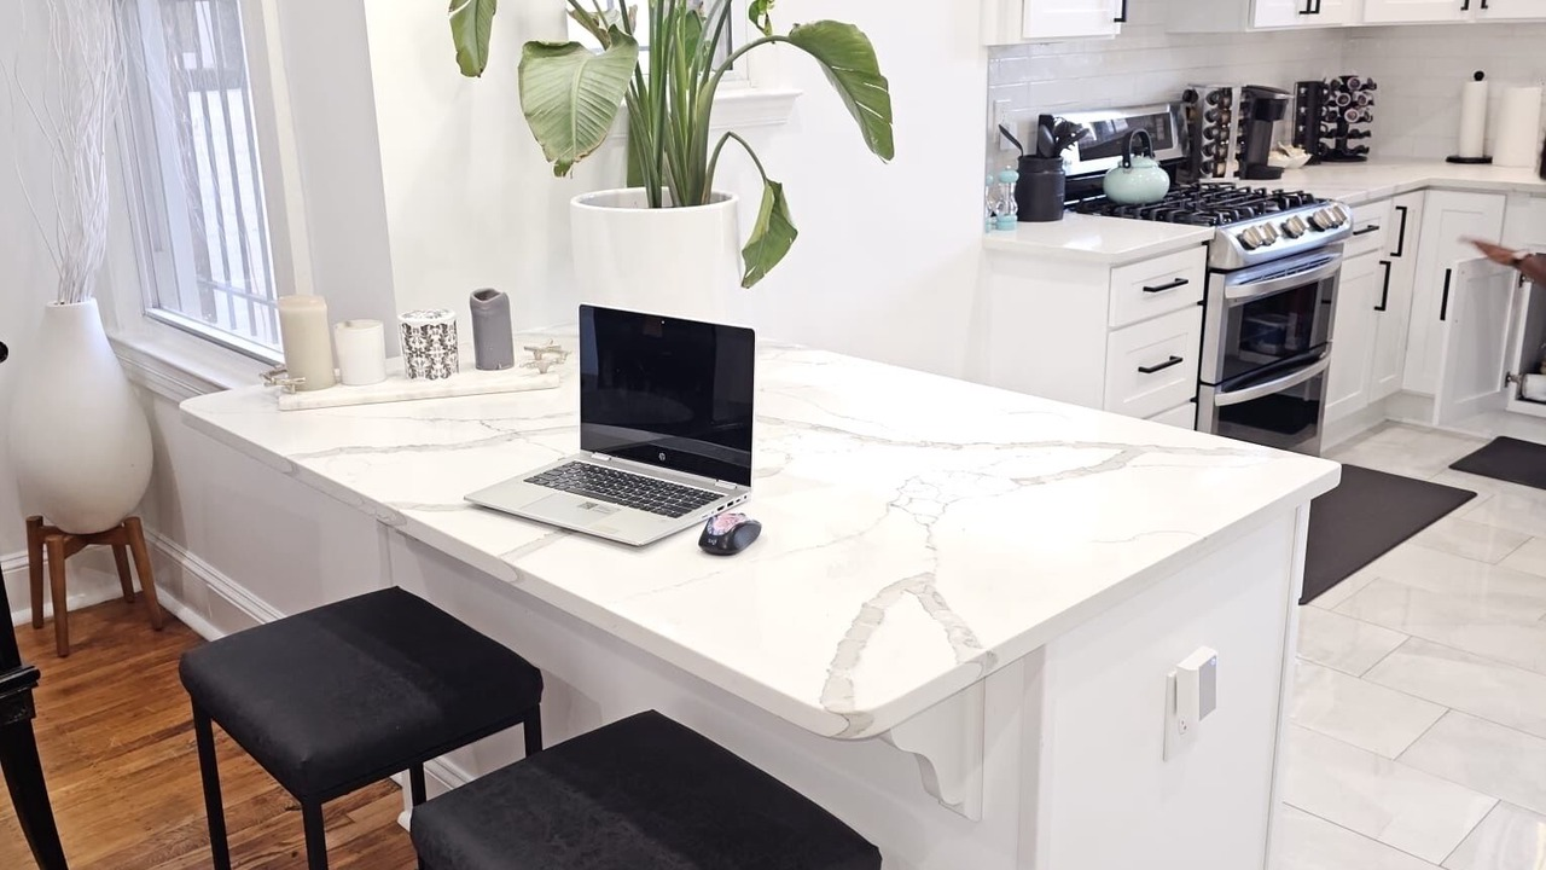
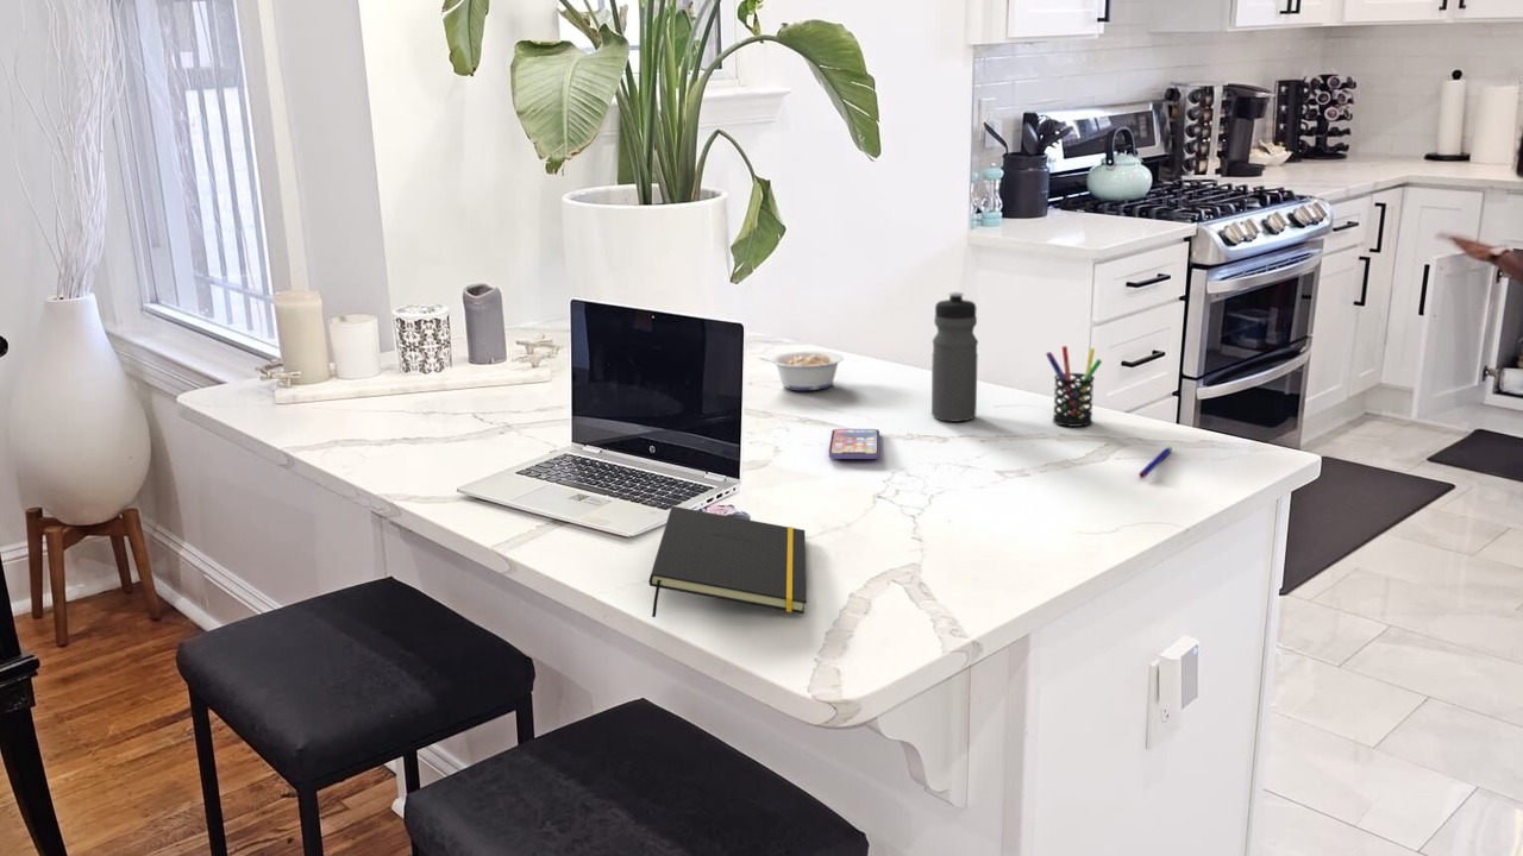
+ notepad (733, 555)
+ legume (806, 369)
+ pen holder (1076, 384)
+ water bottle (954, 354)
+ pen (1155, 461)
+ smartphone (854, 442)
